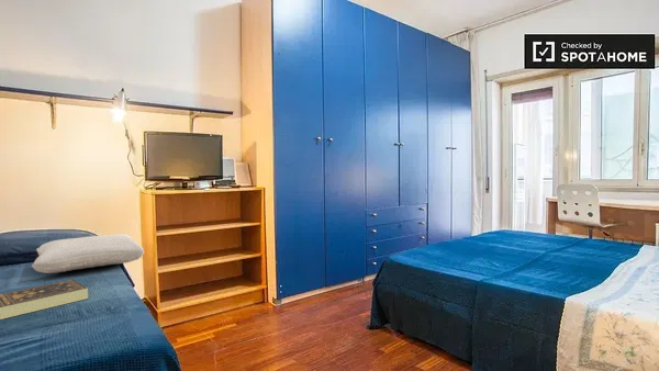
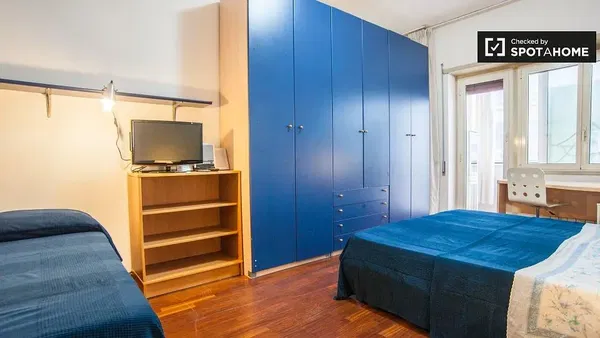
- pillow (90, 251)
- book (41, 296)
